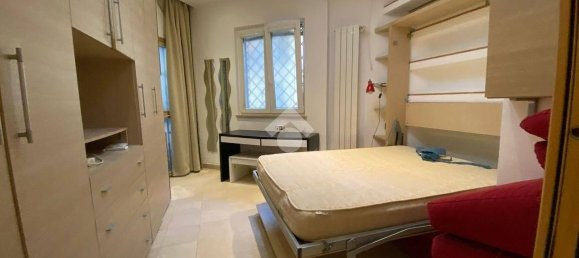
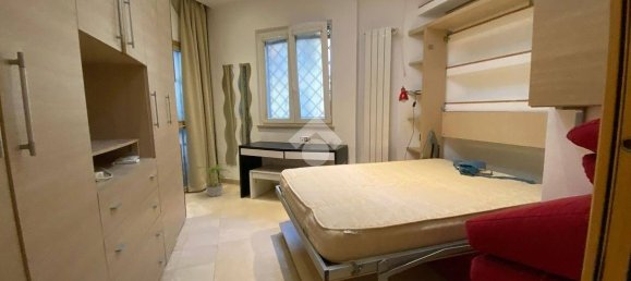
+ potted plant (214, 180)
